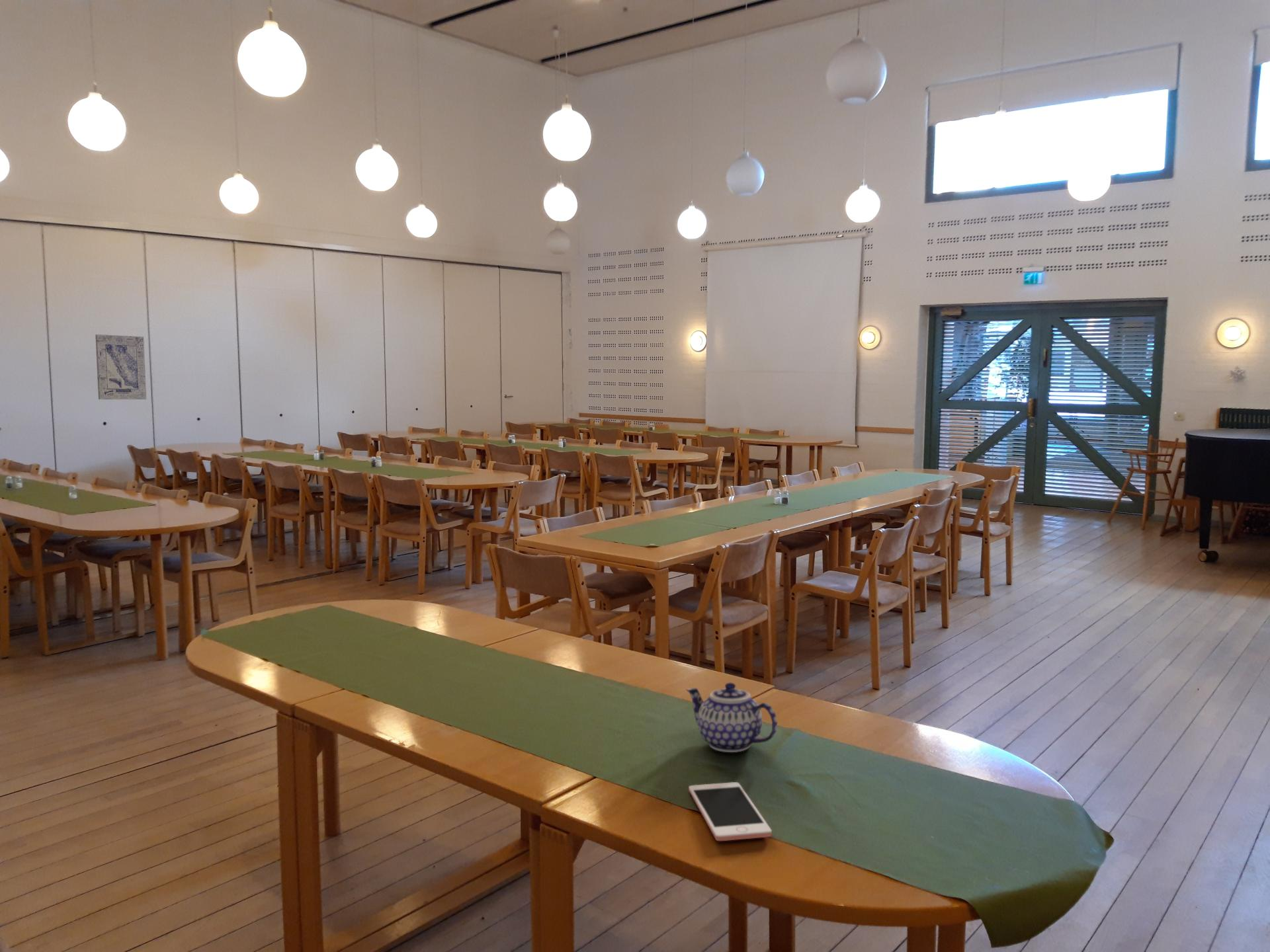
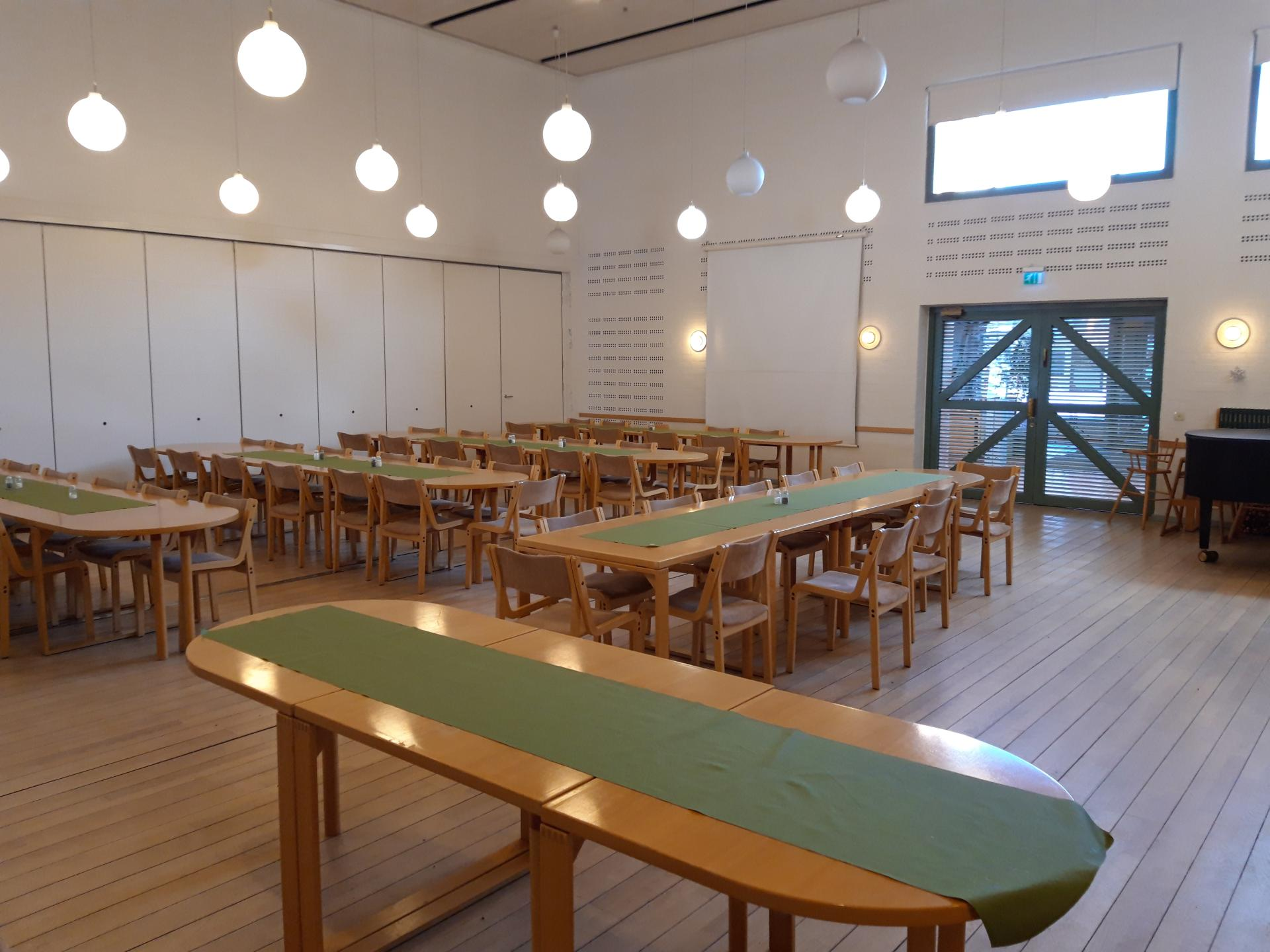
- cell phone (728, 809)
- teapot (730, 714)
- wall art (121, 368)
